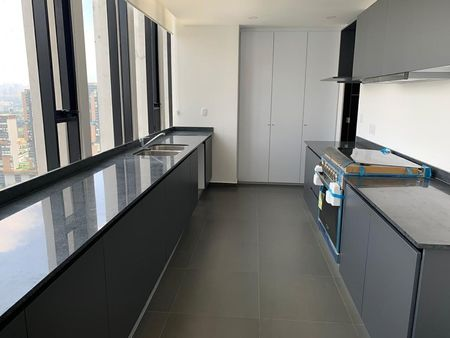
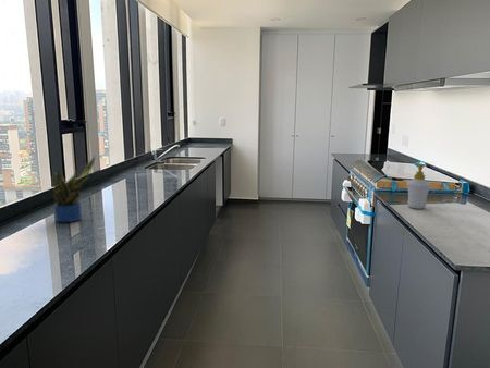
+ potted plant (73, 187)
+ soap bottle (418, 185)
